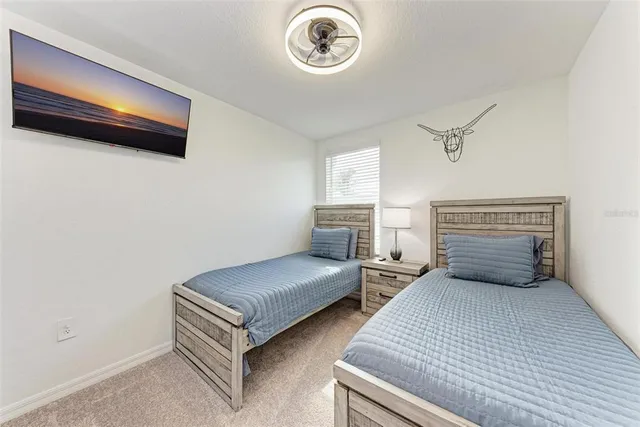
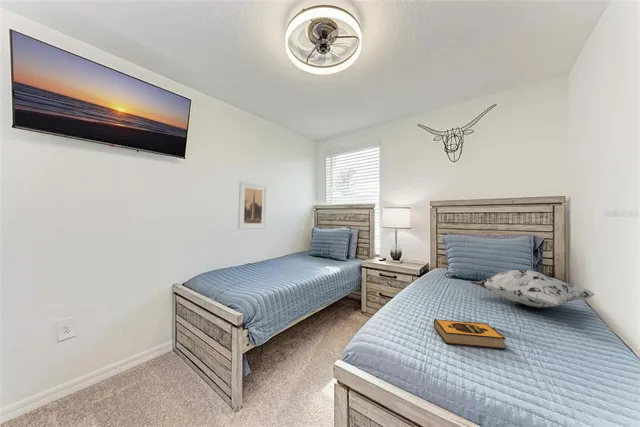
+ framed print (253, 206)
+ decorative pillow (527, 288)
+ hardback book (466, 332)
